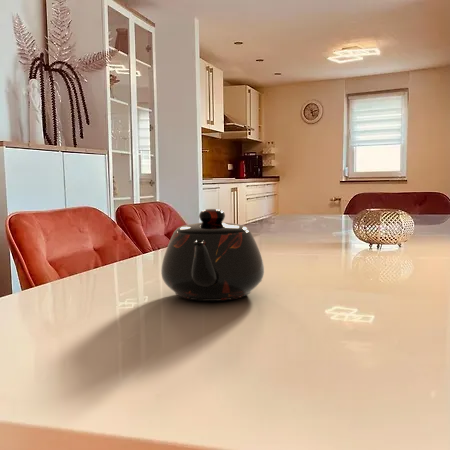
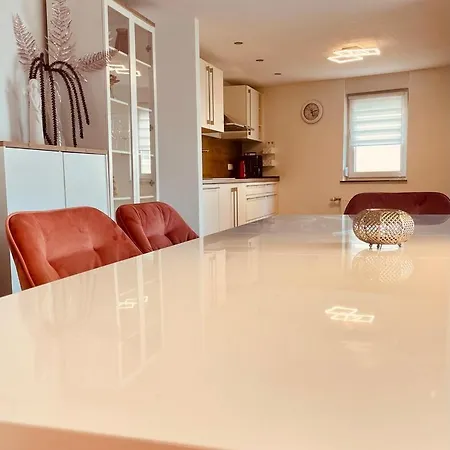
- teapot (211, 252)
